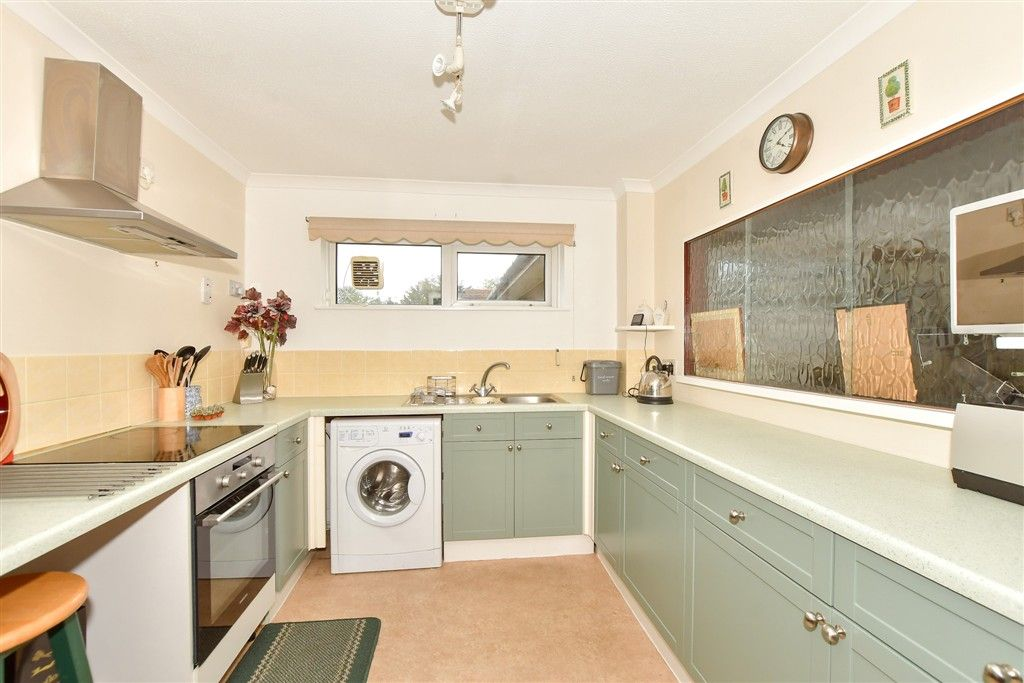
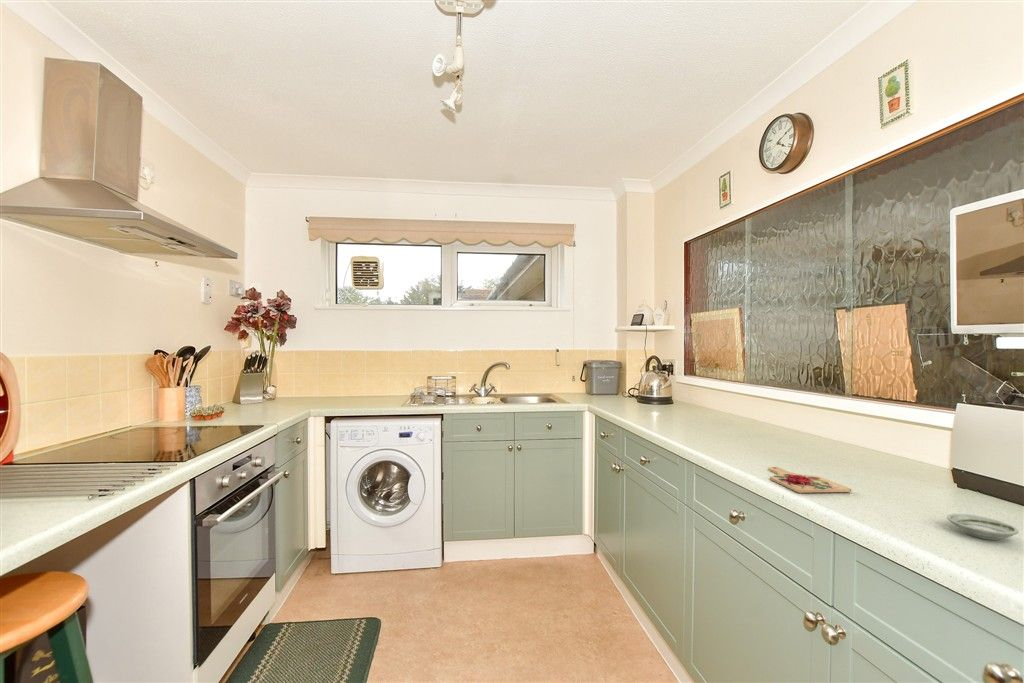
+ saucer (981, 528)
+ cutting board (796, 475)
